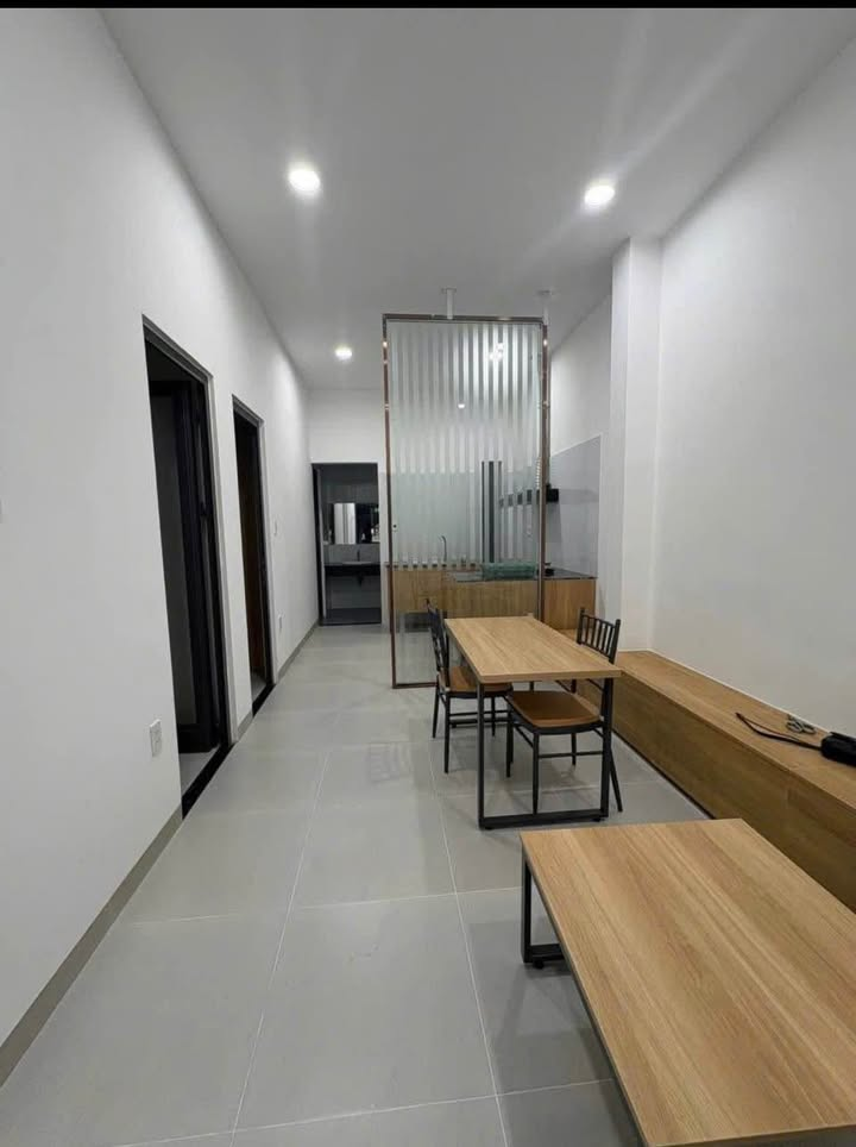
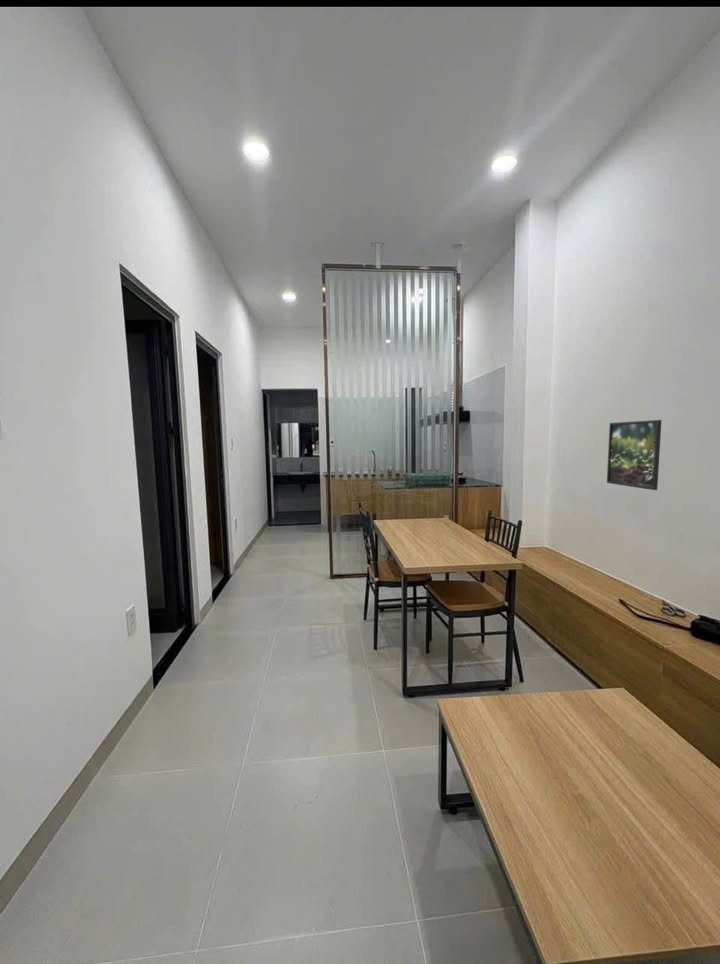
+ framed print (631, 454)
